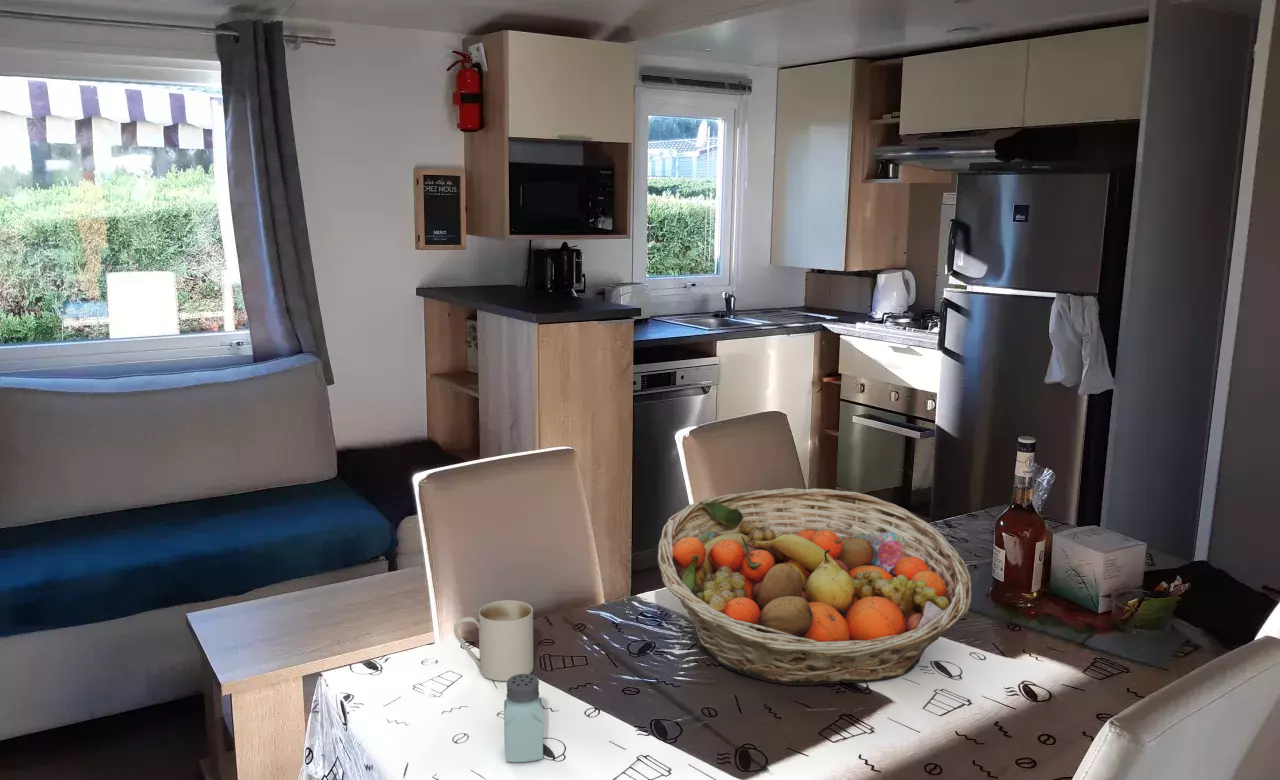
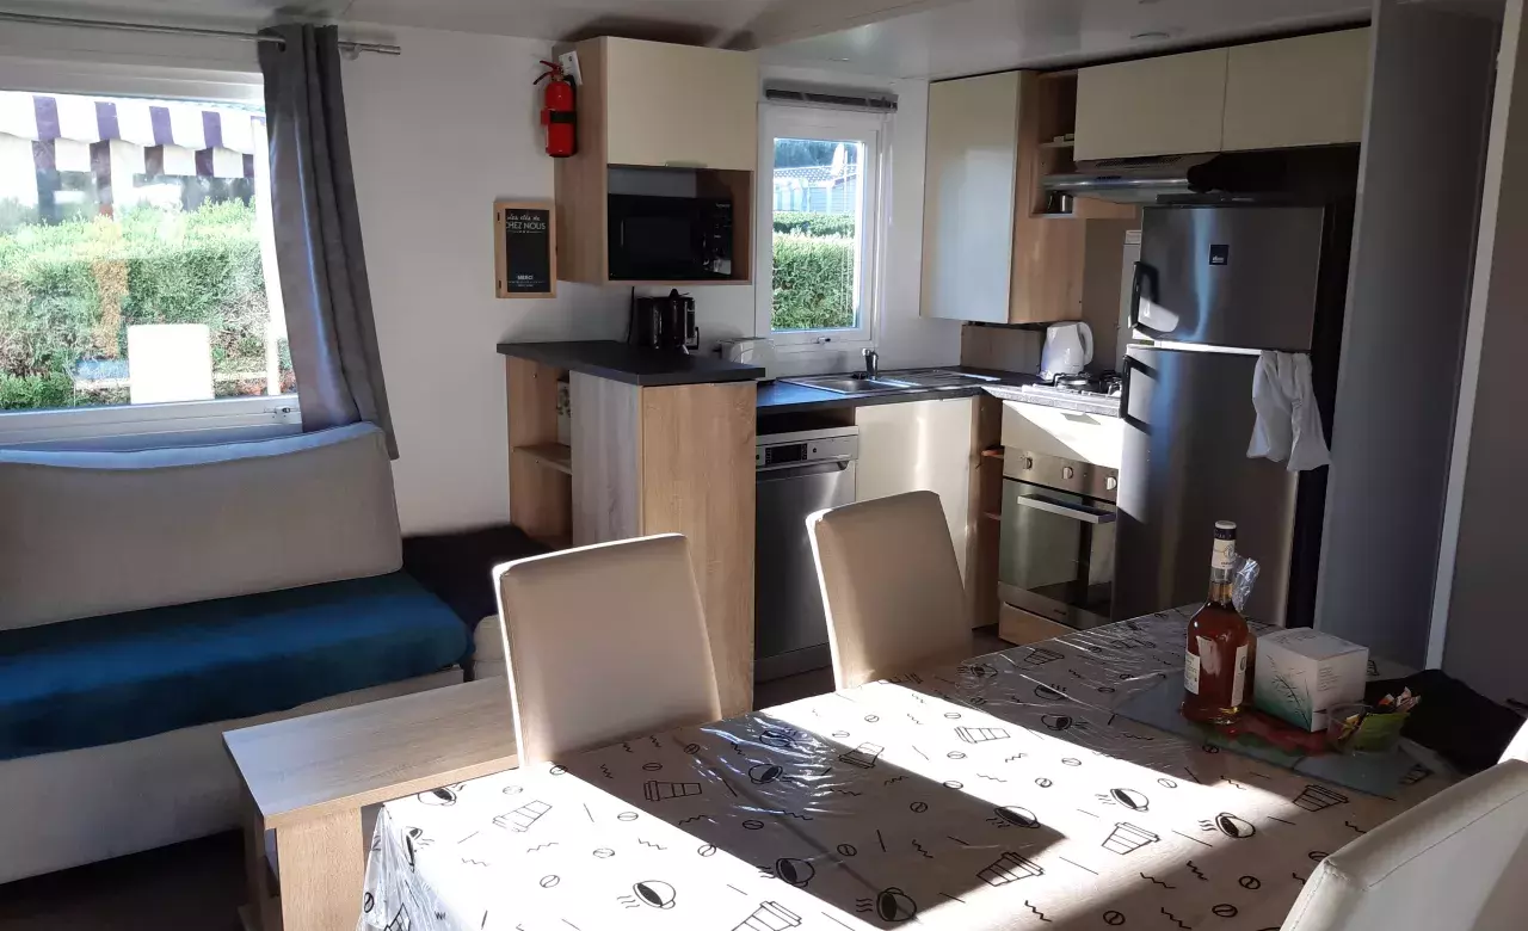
- mug (494, 641)
- fruit basket (810, 581)
- saltshaker (523, 716)
